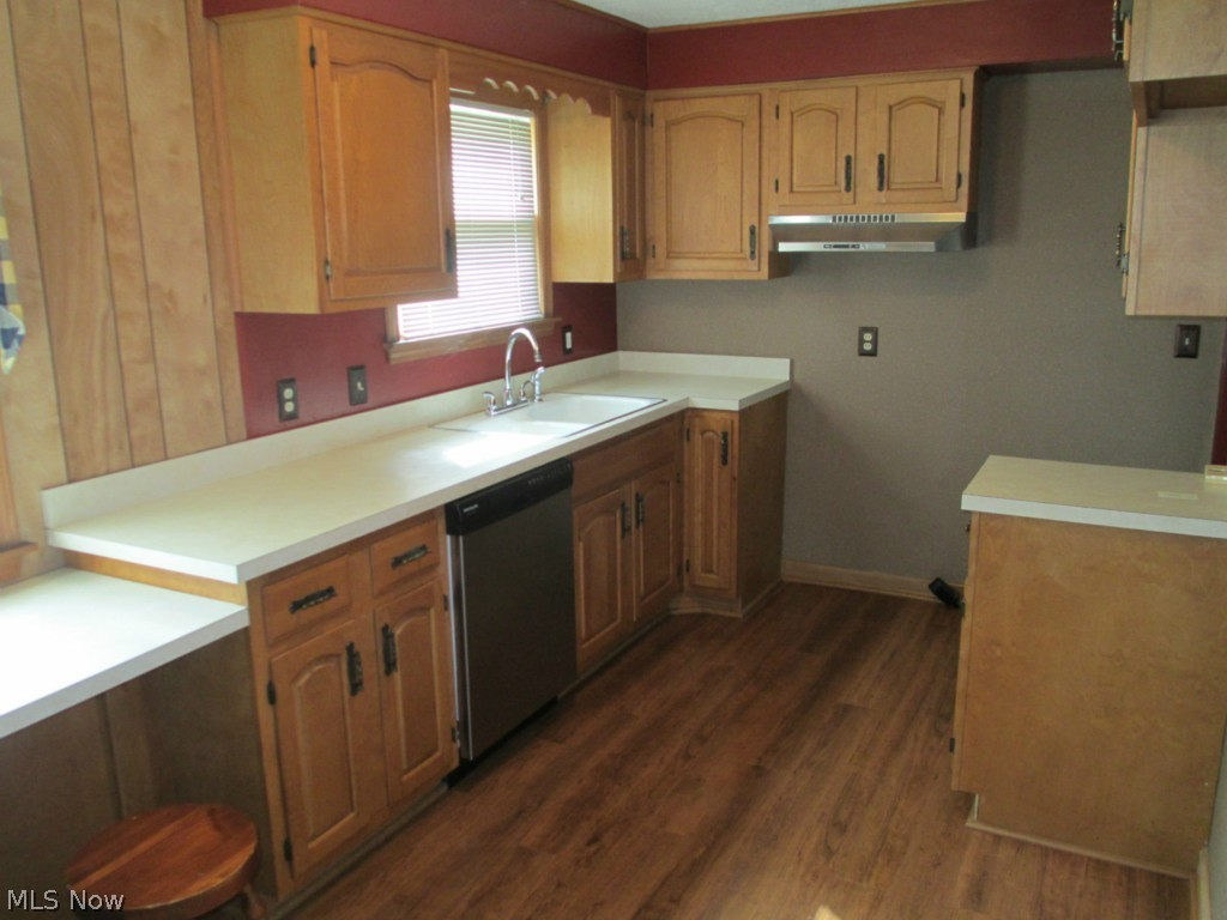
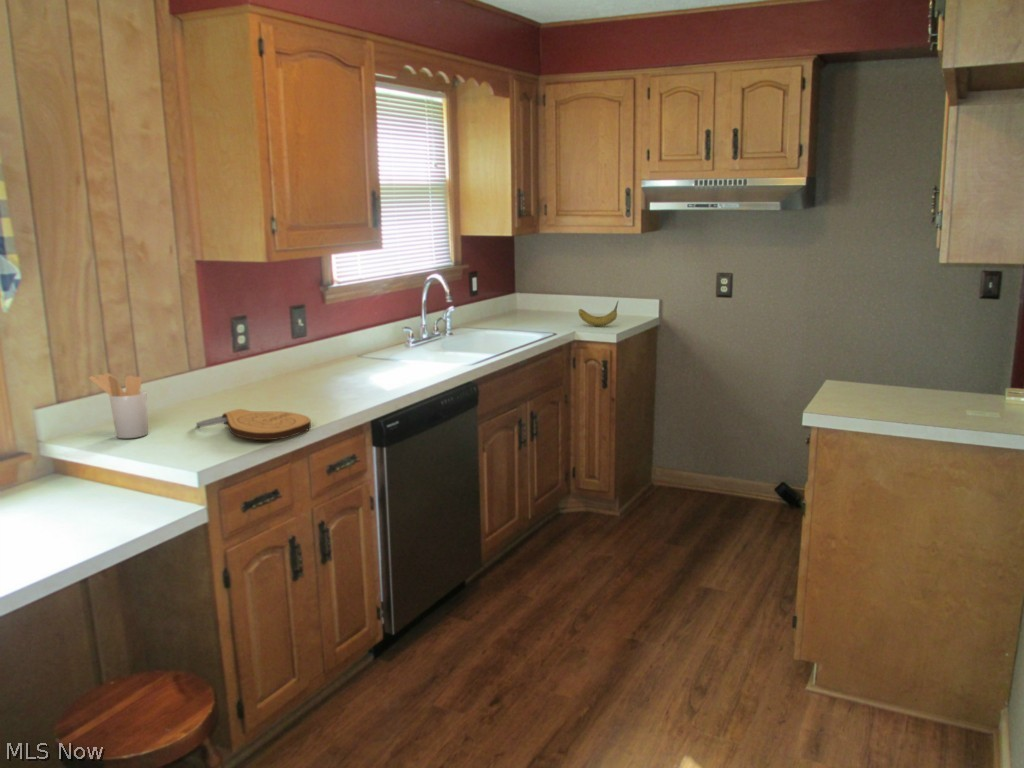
+ fruit (596, 316)
+ utensil holder (121, 403)
+ key chain (248, 420)
